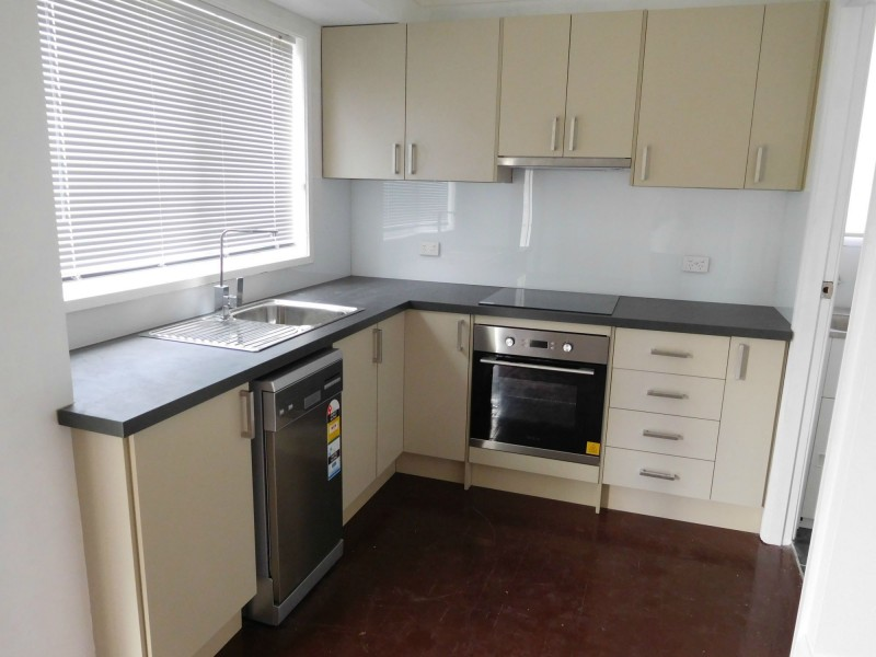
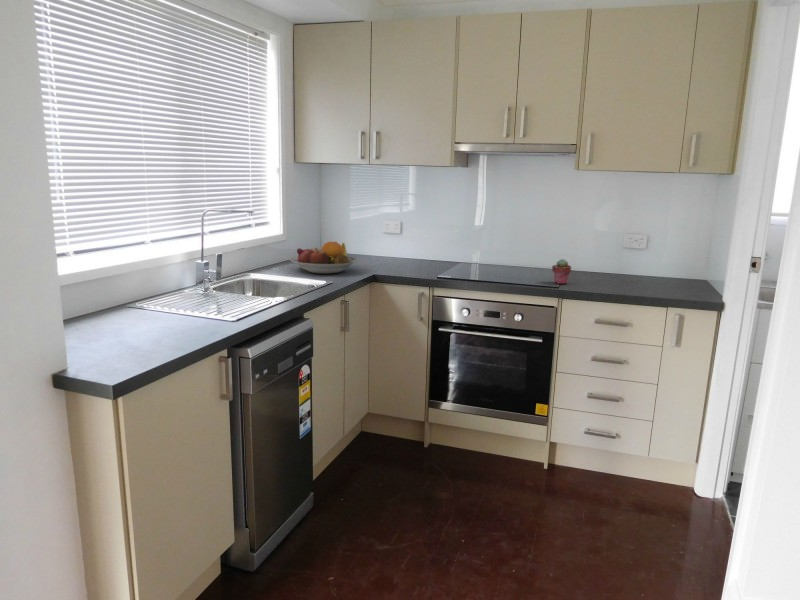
+ fruit bowl (324, 256)
+ potted succulent (561, 270)
